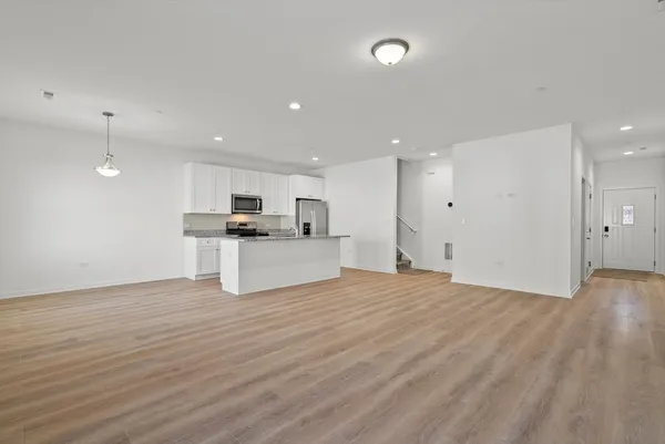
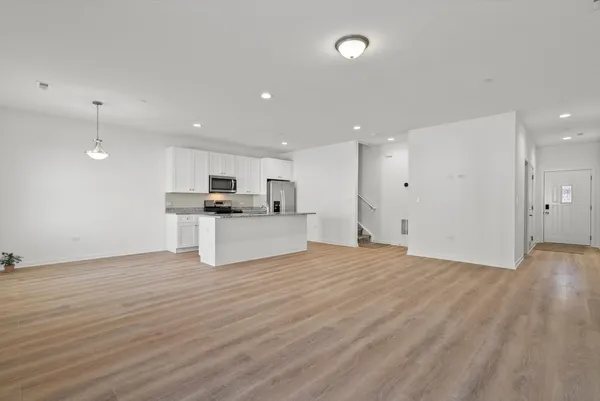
+ potted plant (11, 261)
